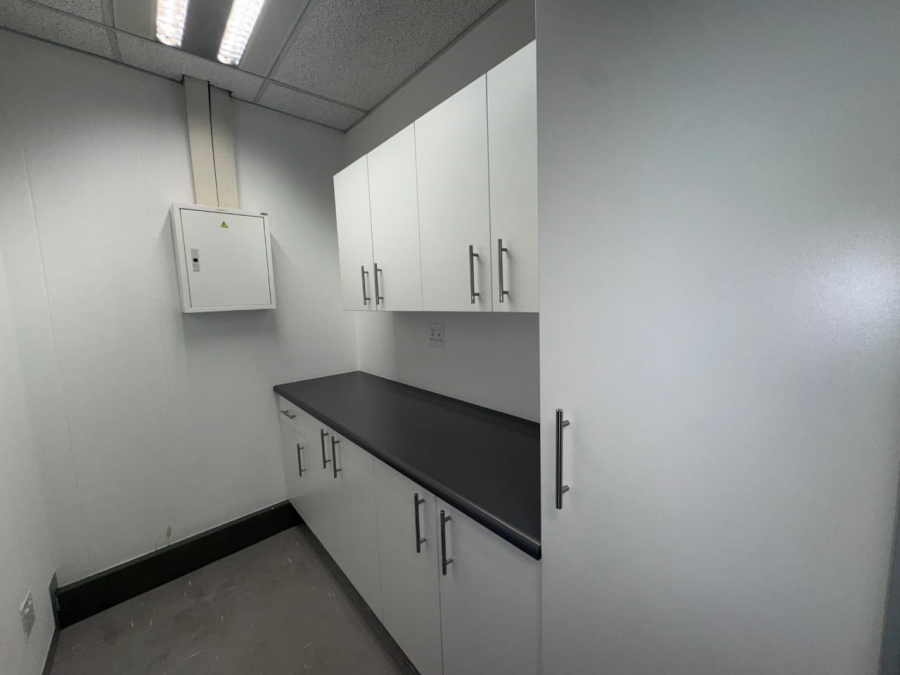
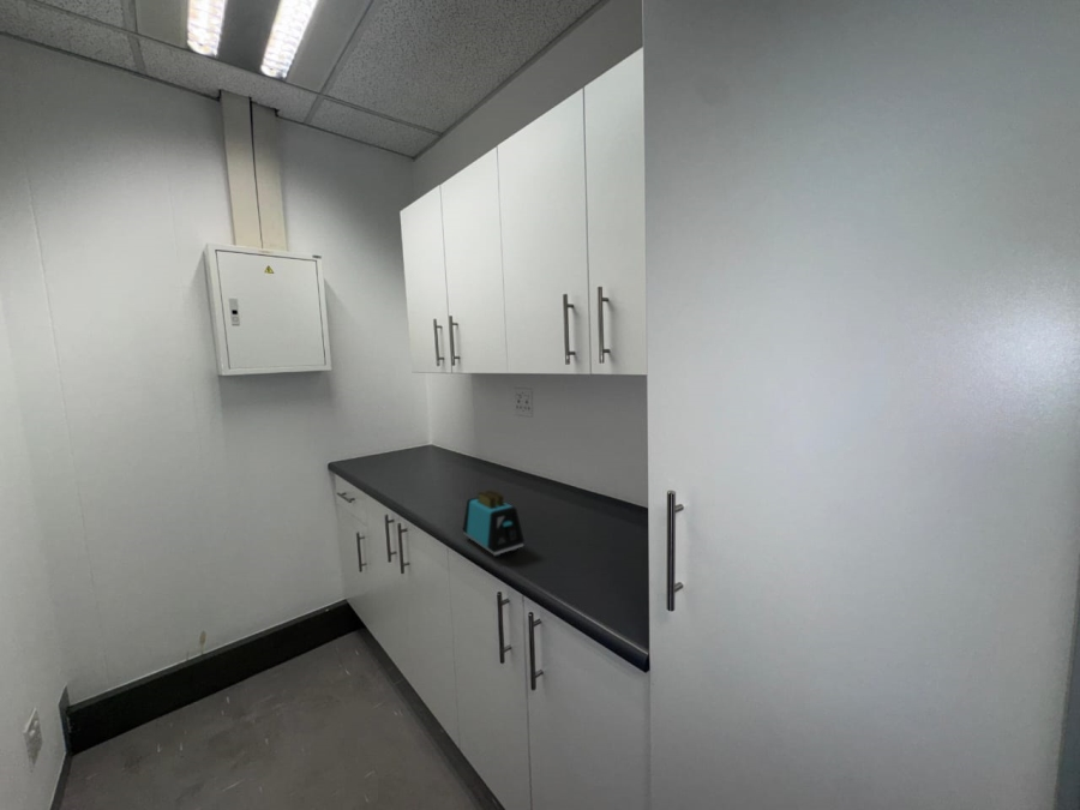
+ toaster (491, 518)
